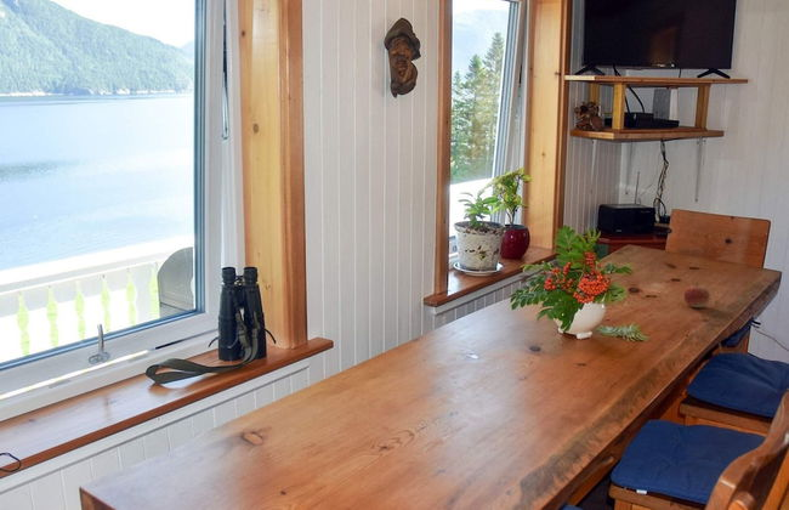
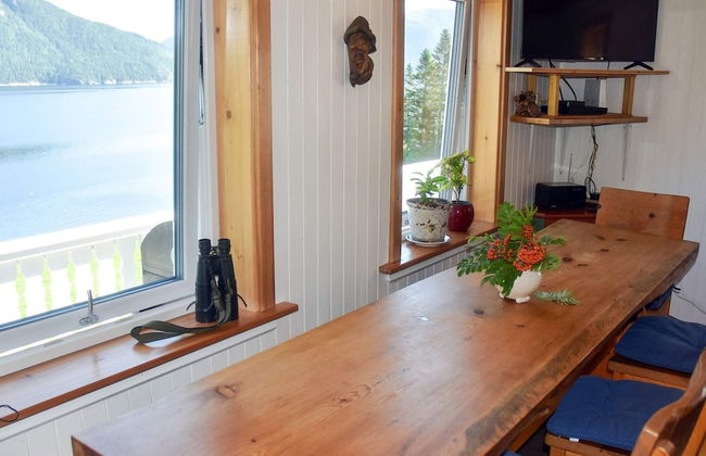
- apple (697, 294)
